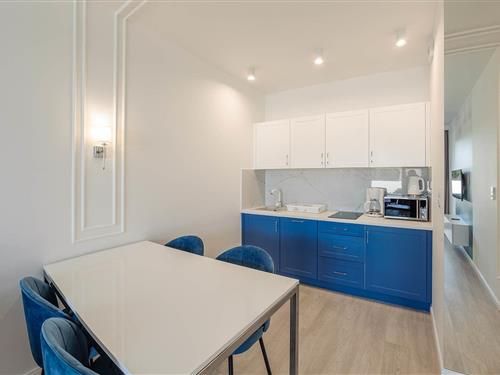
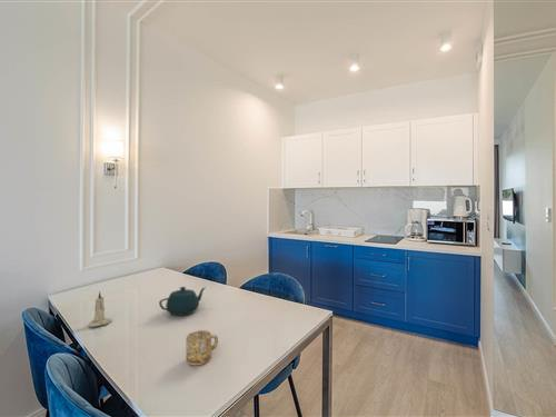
+ mug (202, 345)
+ teapot (183, 299)
+ candle (100, 307)
